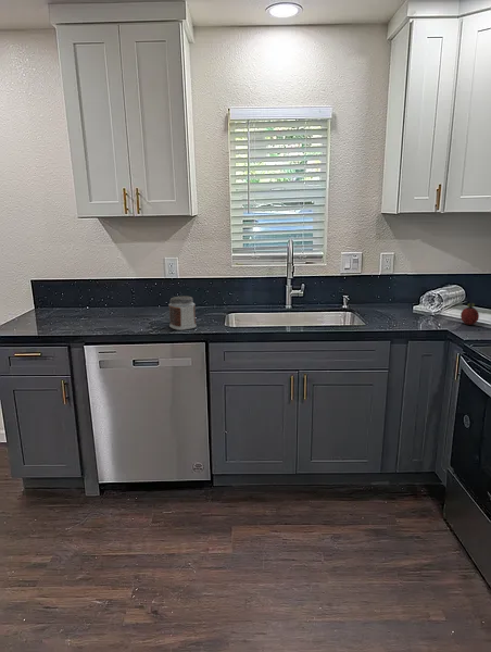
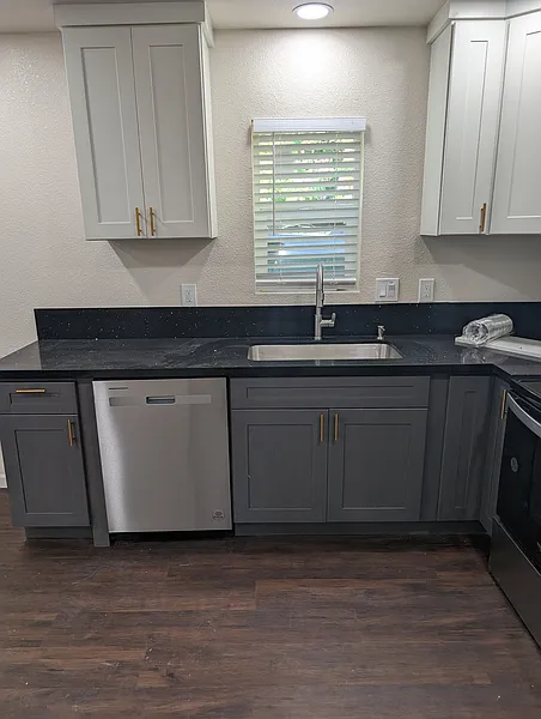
- fruit (469, 313)
- jar (181, 312)
